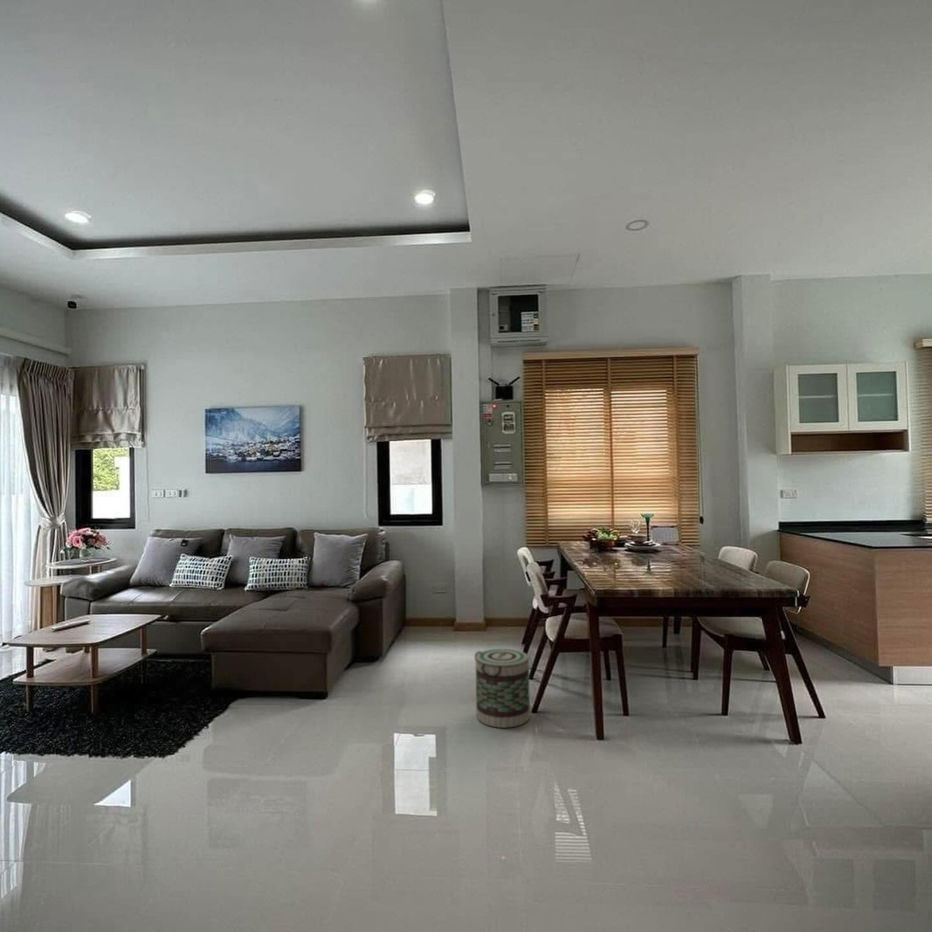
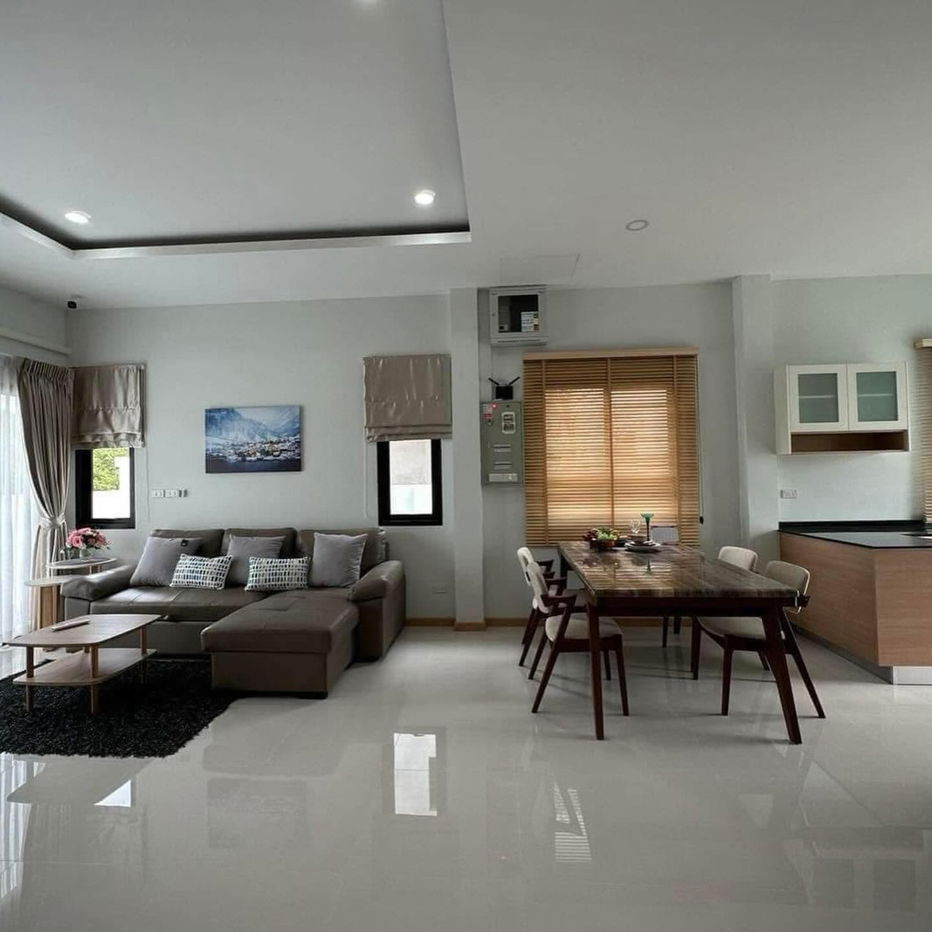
- basket (500, 684)
